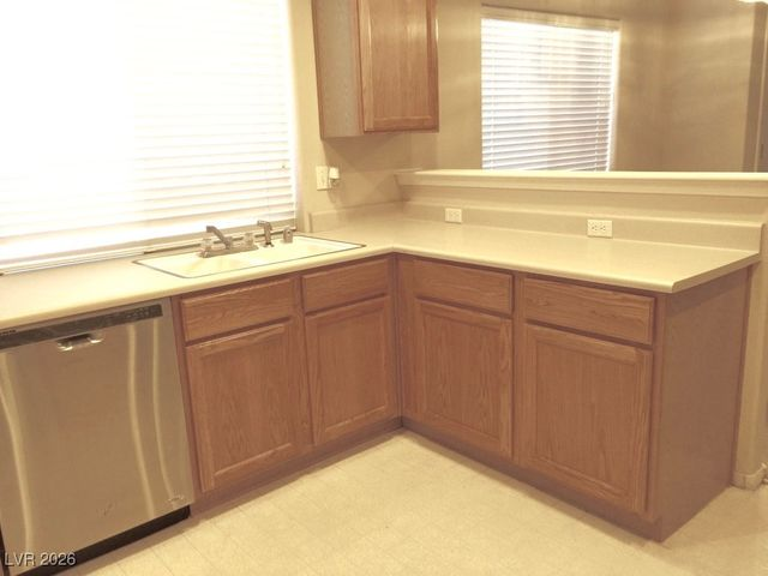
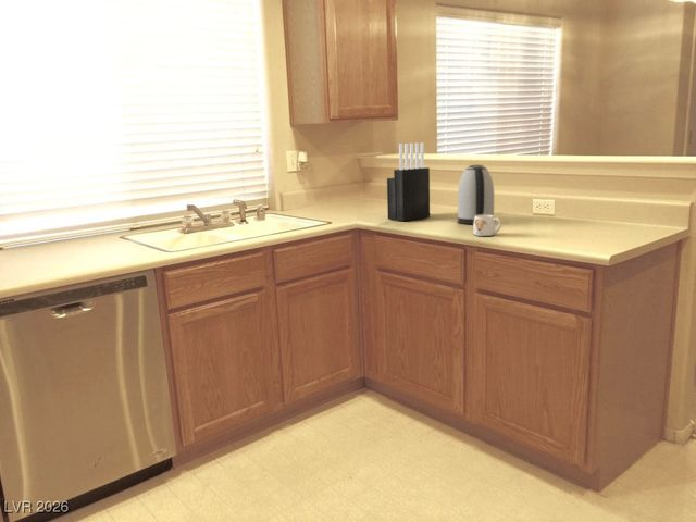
+ mug (487, 225)
+ kettle (476, 194)
+ knife block (406, 181)
